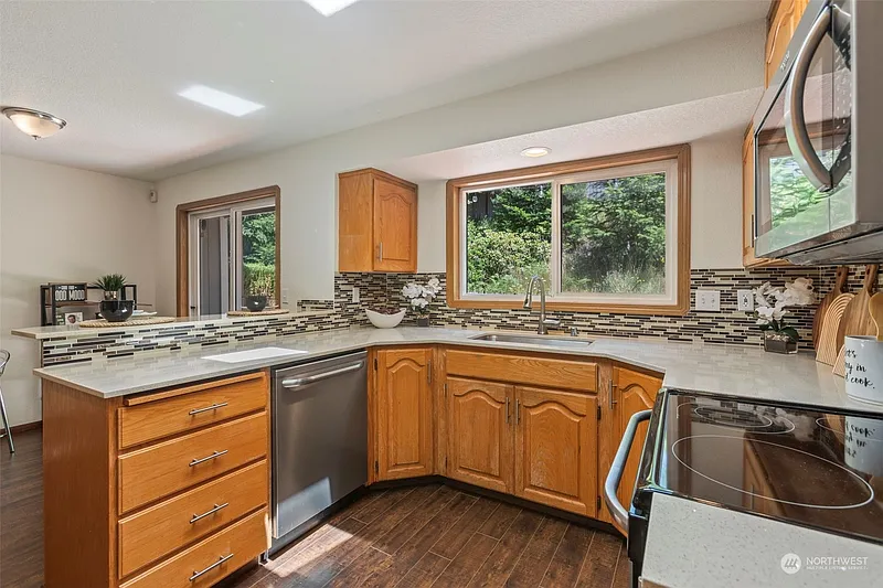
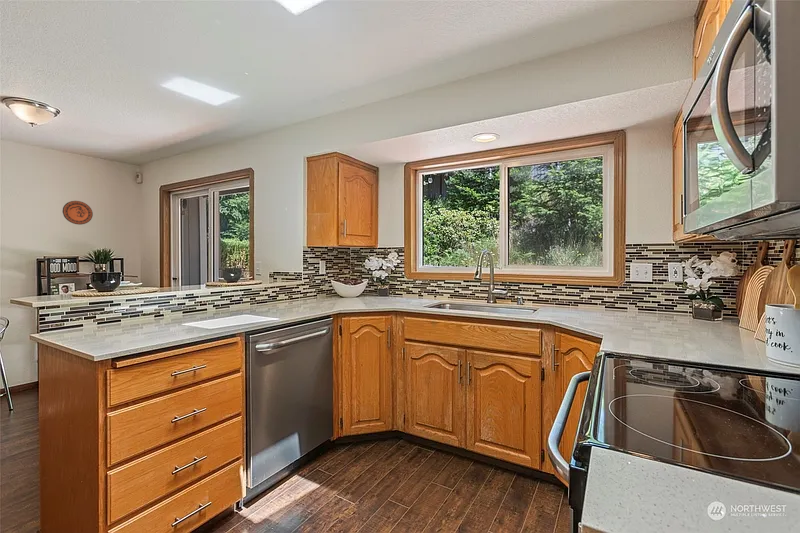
+ decorative plate (77, 212)
